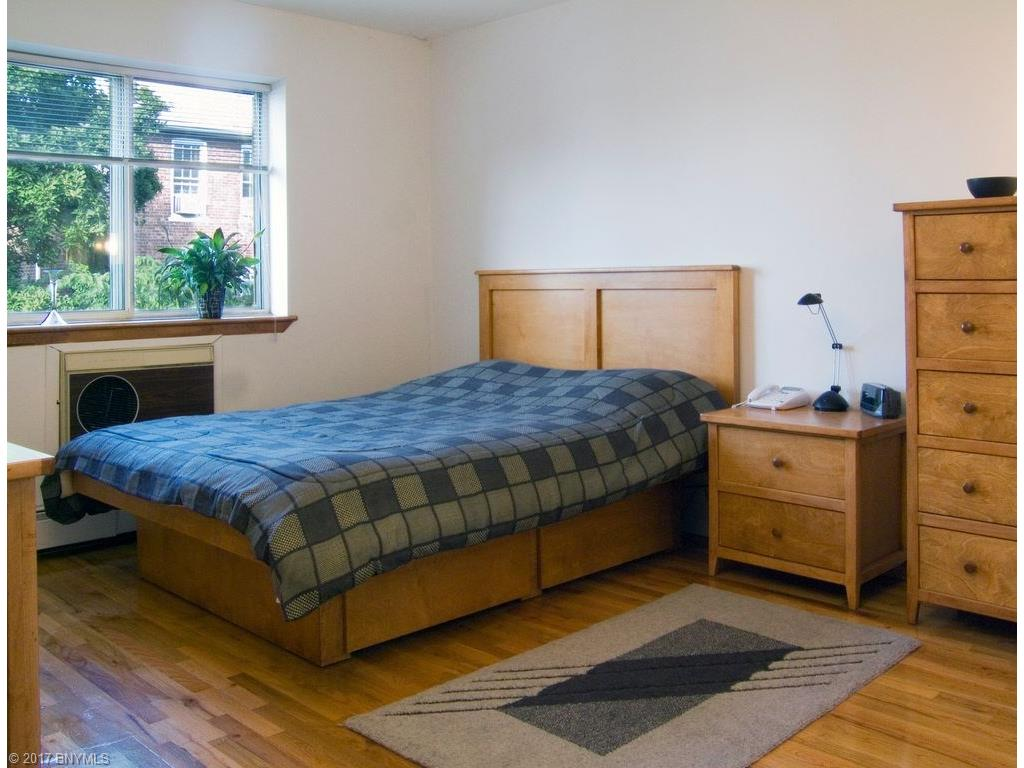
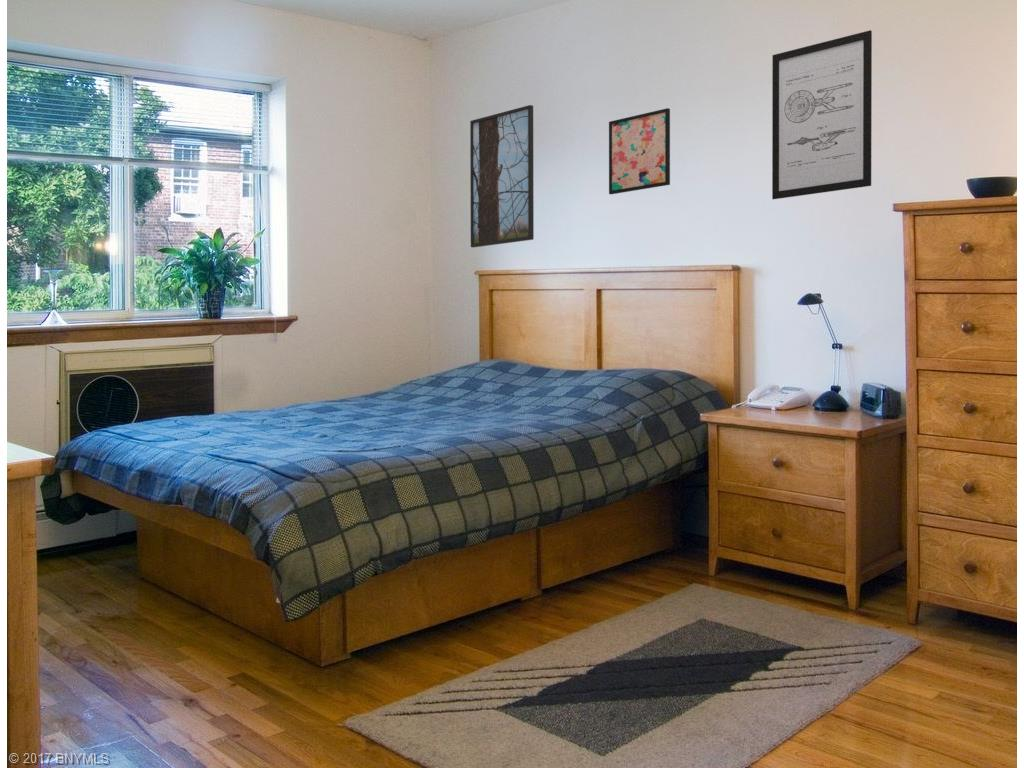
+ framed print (501, 178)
+ wall art (820, 118)
+ wall art (638, 152)
